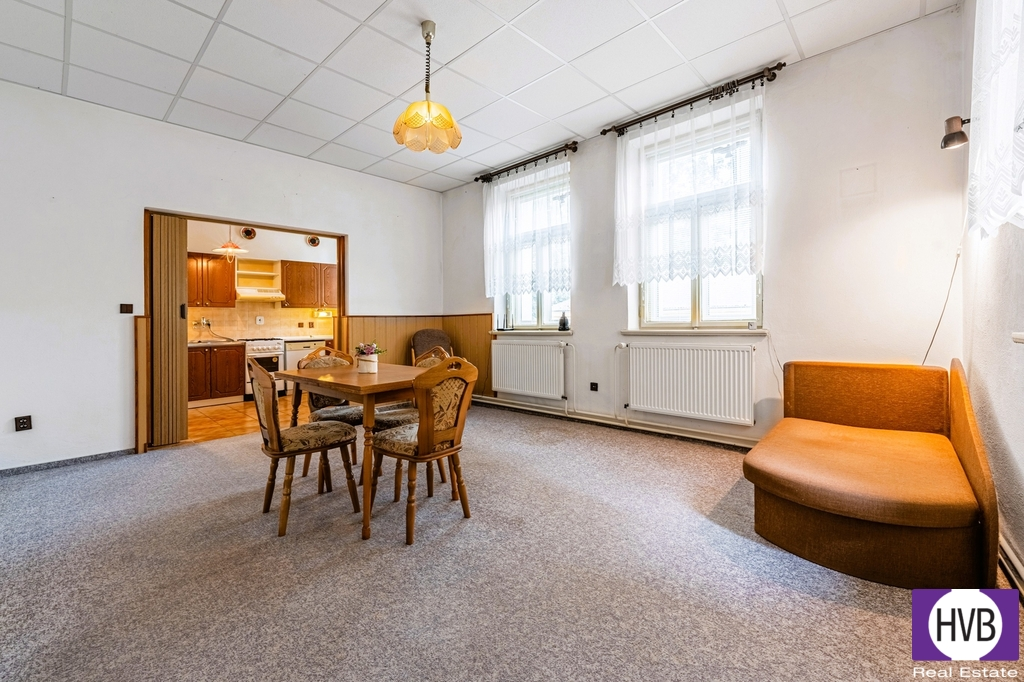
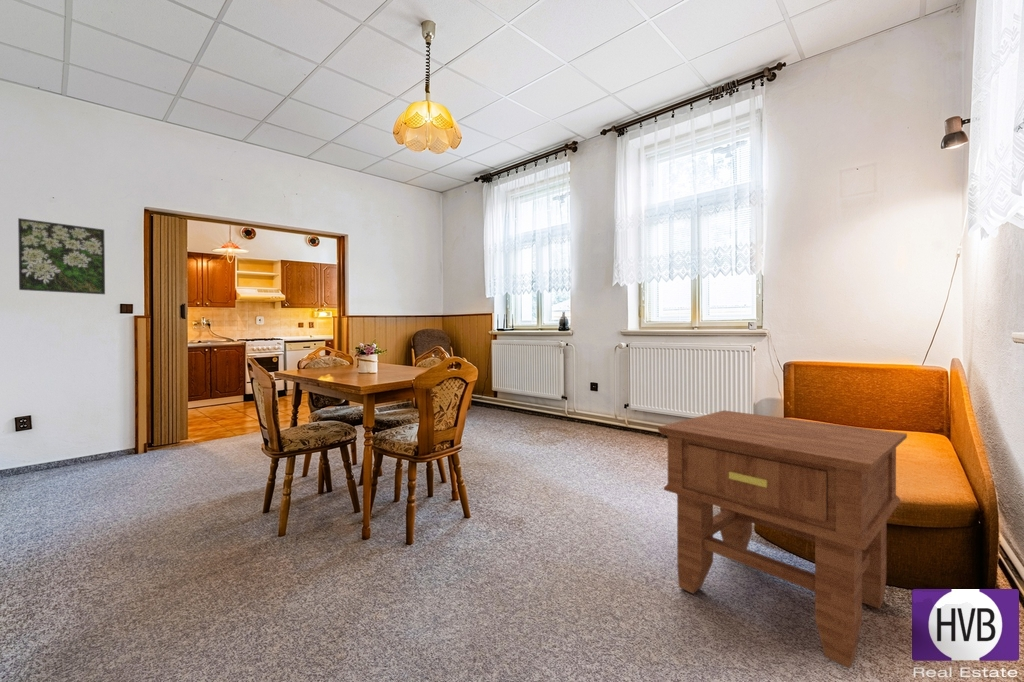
+ side table (777, 512)
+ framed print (63, 258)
